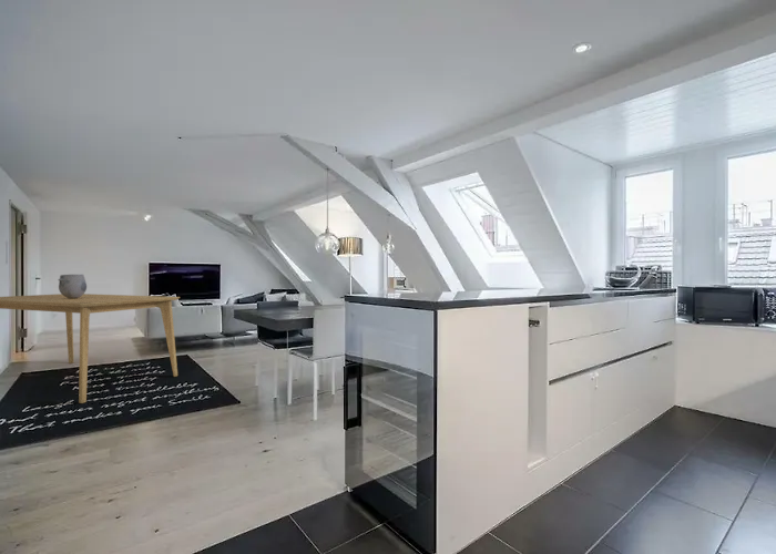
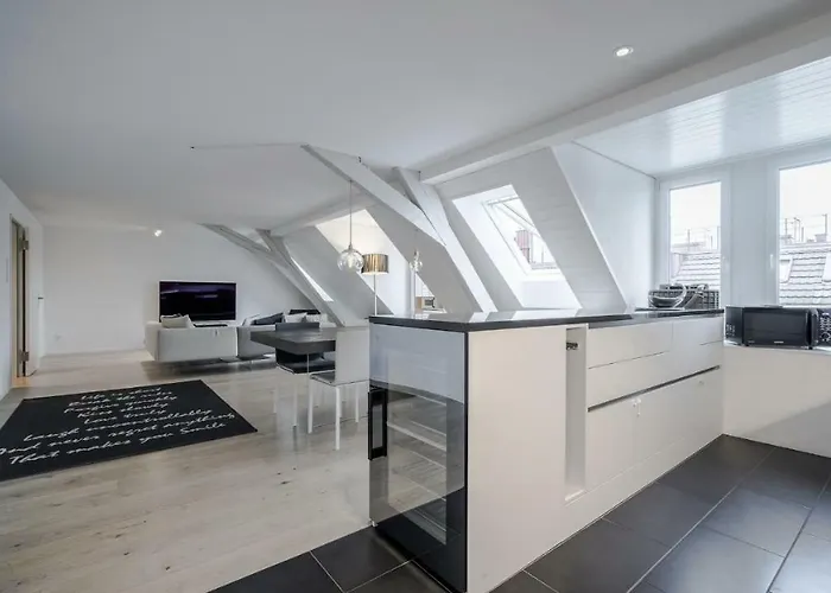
- dining table (72, 338)
- ceramic pot (72, 286)
